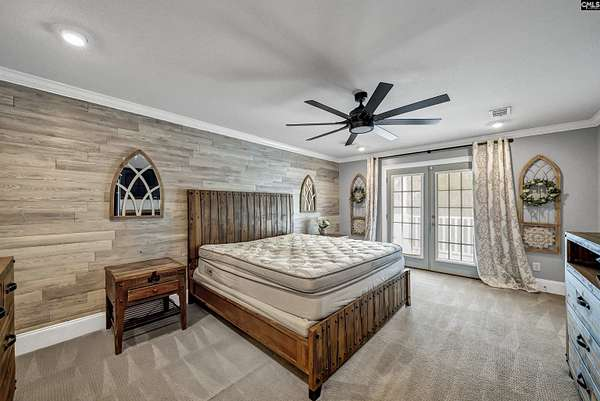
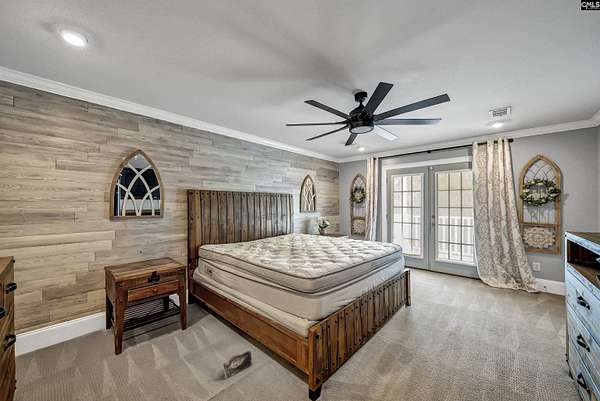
+ bag (236, 362)
